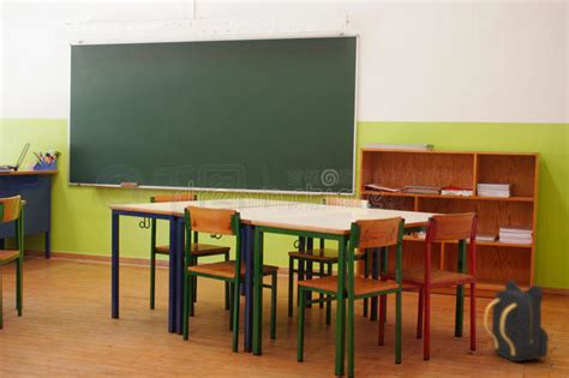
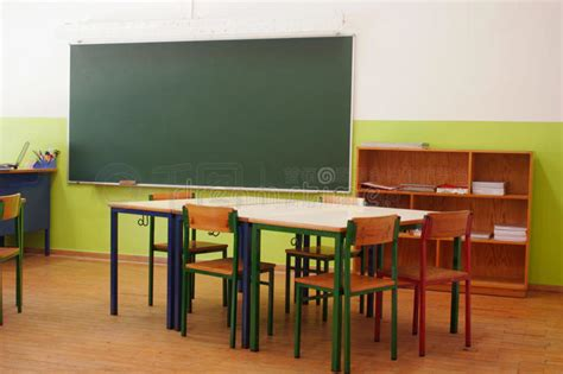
- backpack (514, 319)
